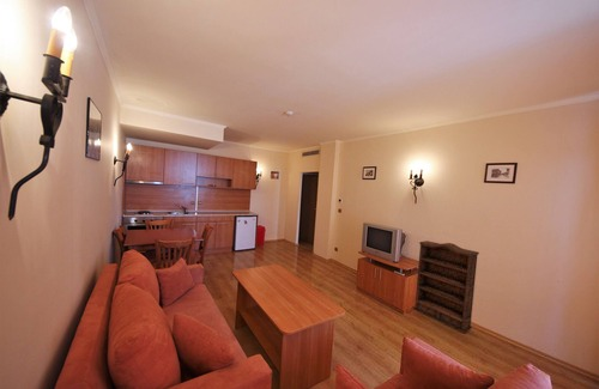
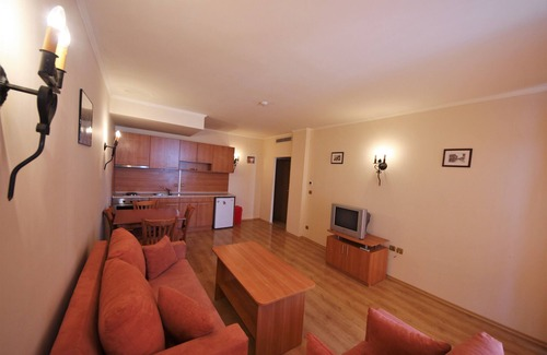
- bookshelf (443, 281)
